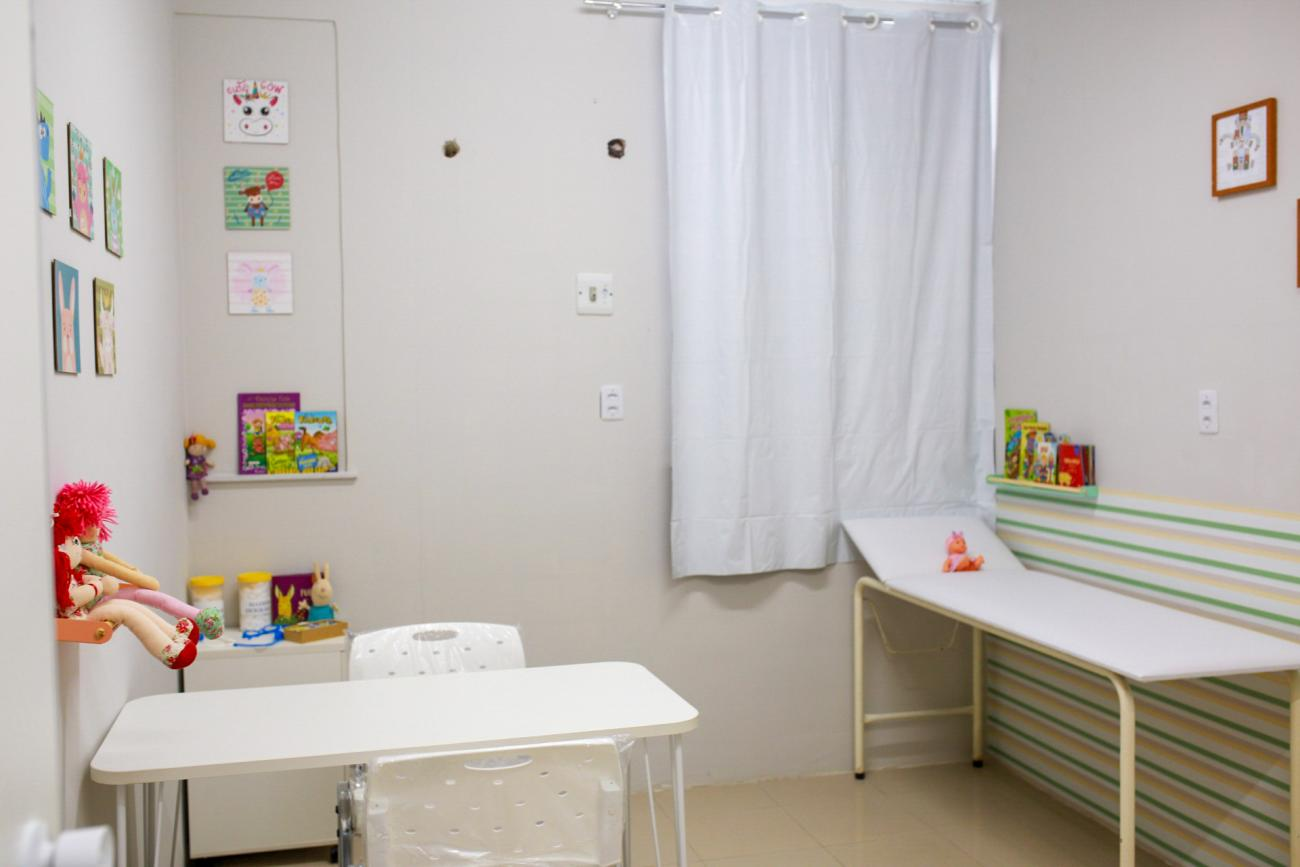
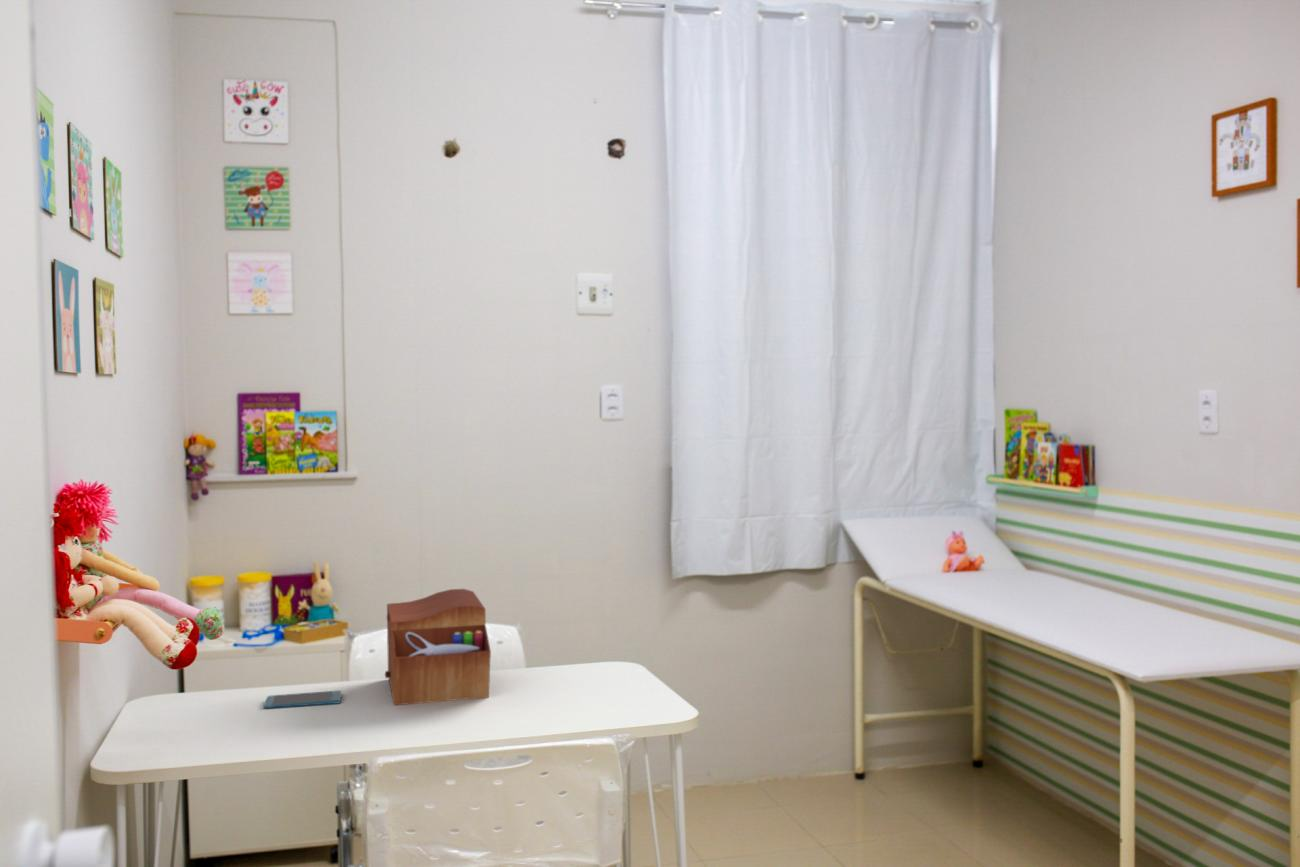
+ sewing box (433, 645)
+ smartphone (303, 699)
